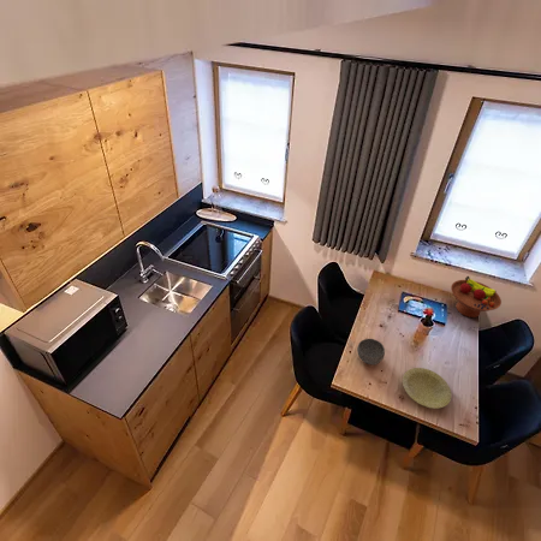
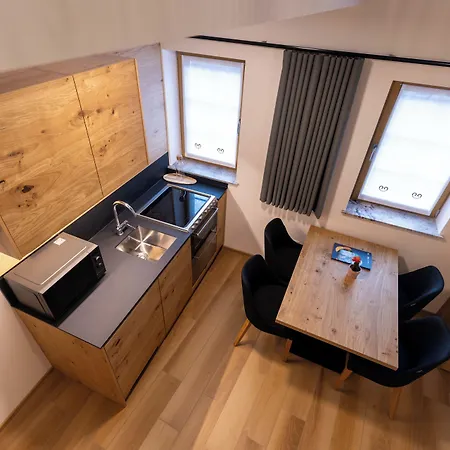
- bowl (370, 352)
- bowl (424, 390)
- fruit bowl (472, 298)
